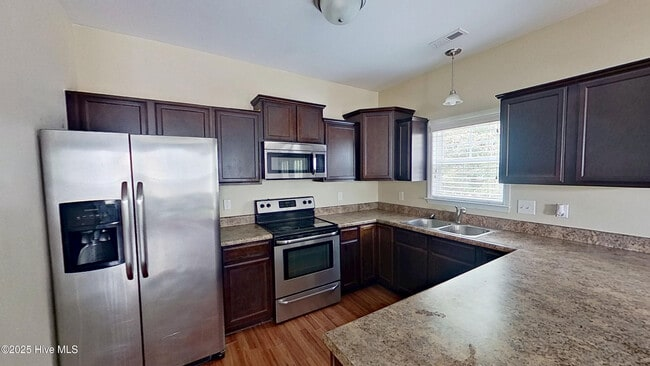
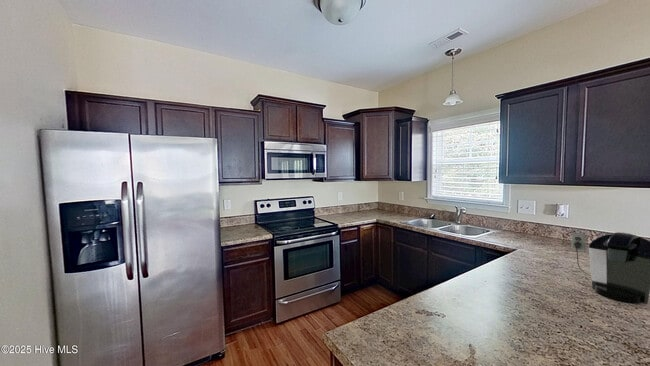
+ coffee maker (604, 260)
